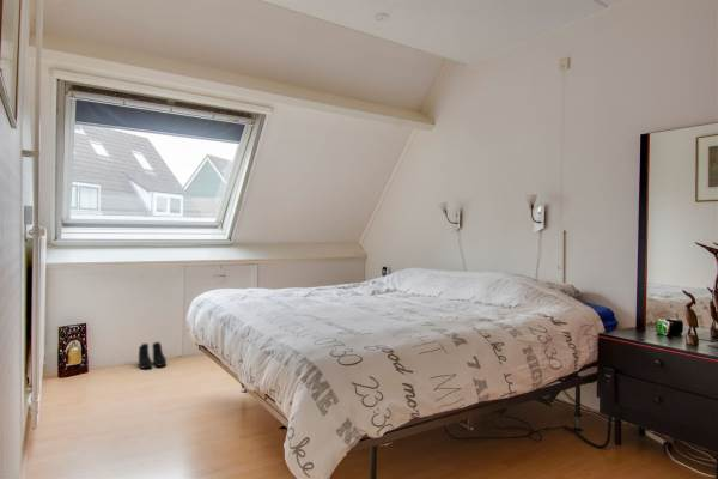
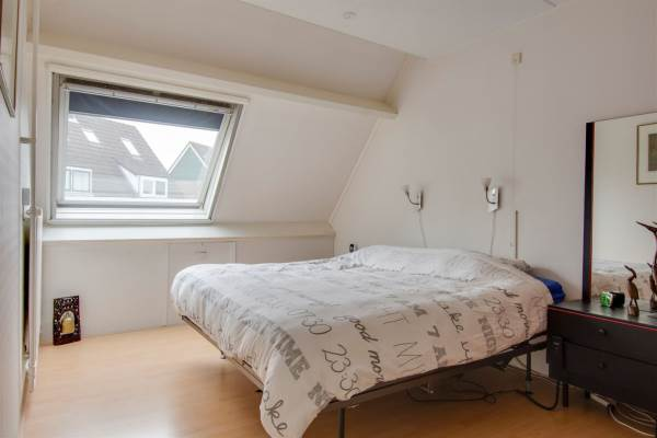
- boots (153, 353)
